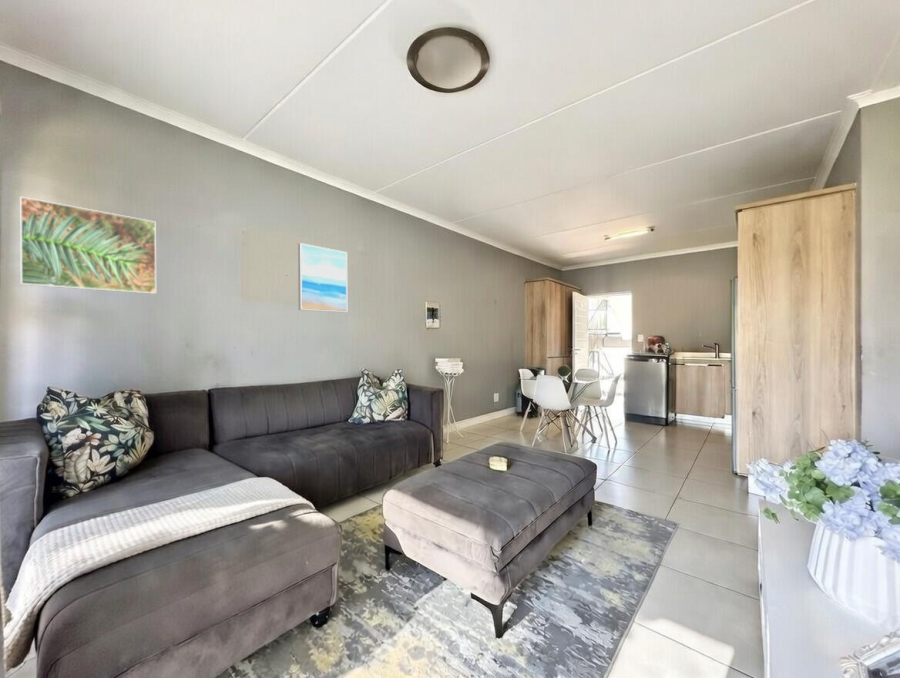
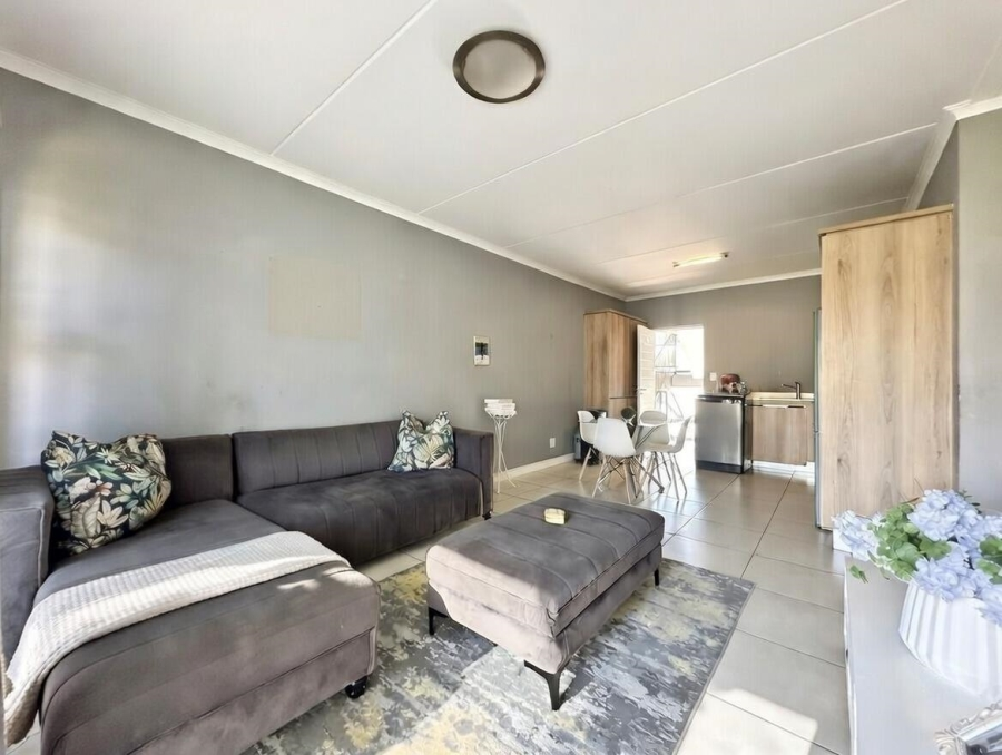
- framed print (94, 250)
- wall art (324, 279)
